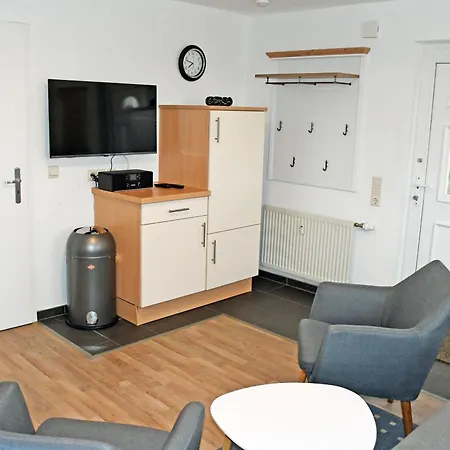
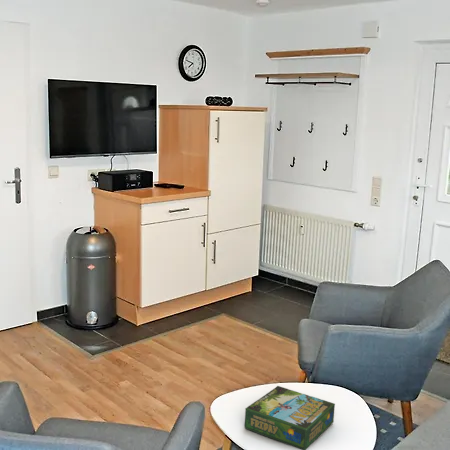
+ board game (290, 415)
